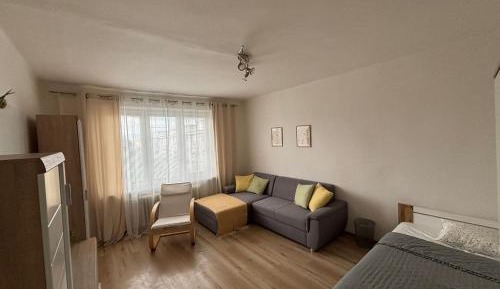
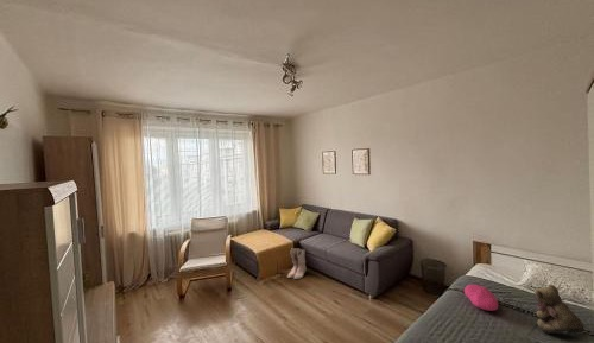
+ boots (296, 262)
+ cushion (480, 297)
+ teddy bear (561, 311)
